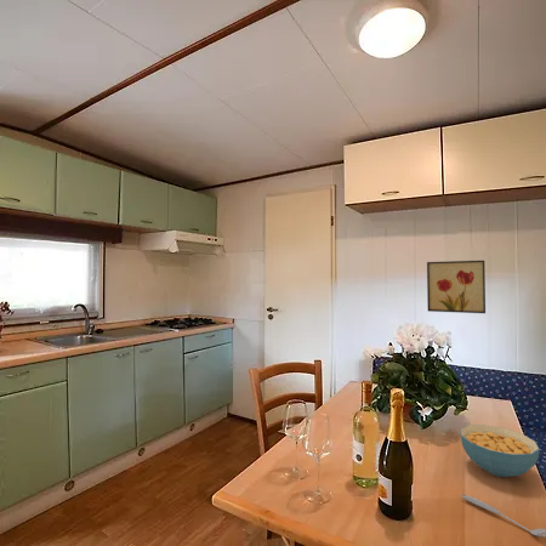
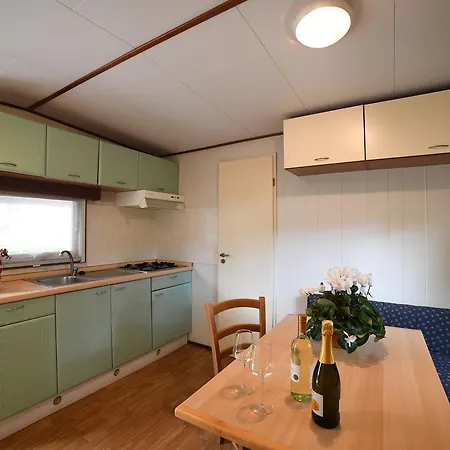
- cereal bowl (497, 454)
- spoon (505, 516)
- wall art (455, 286)
